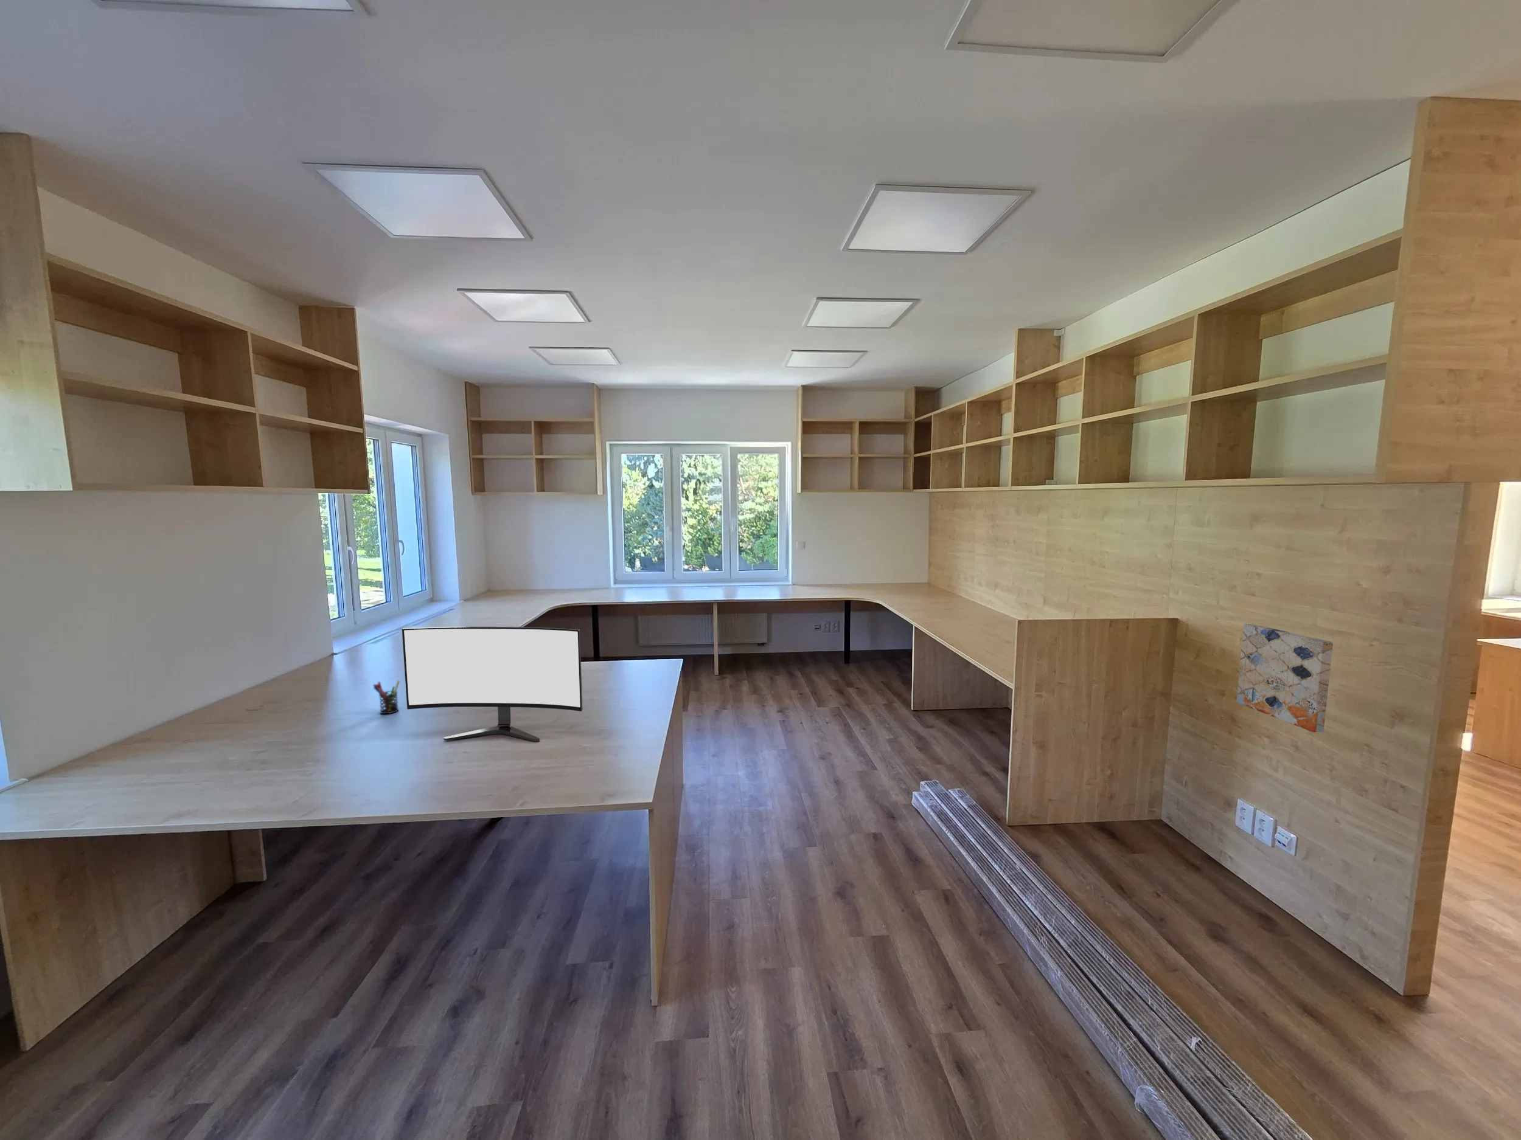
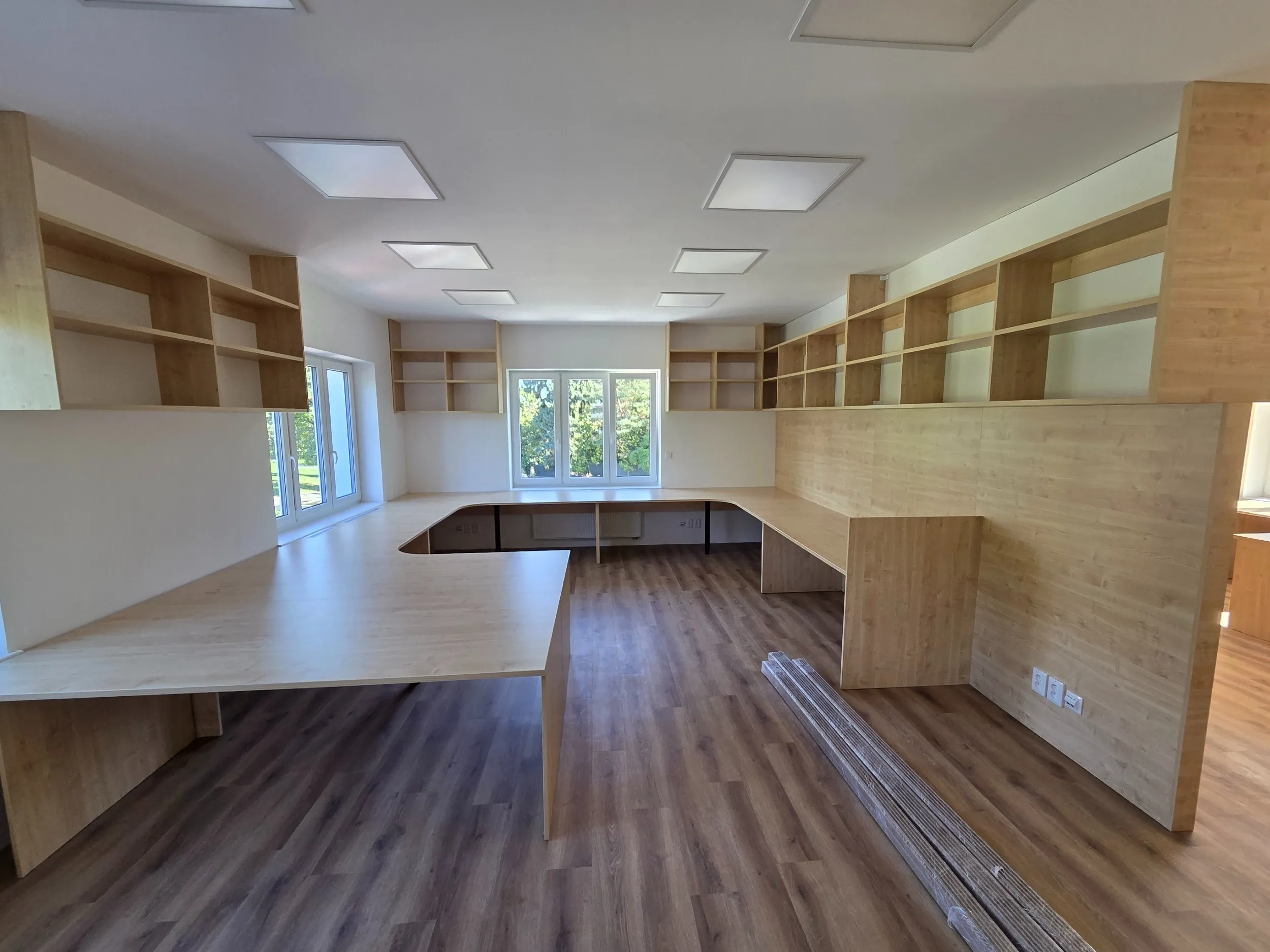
- wall art (1281, 674)
- monitor (496, 681)
- pen holder (388, 696)
